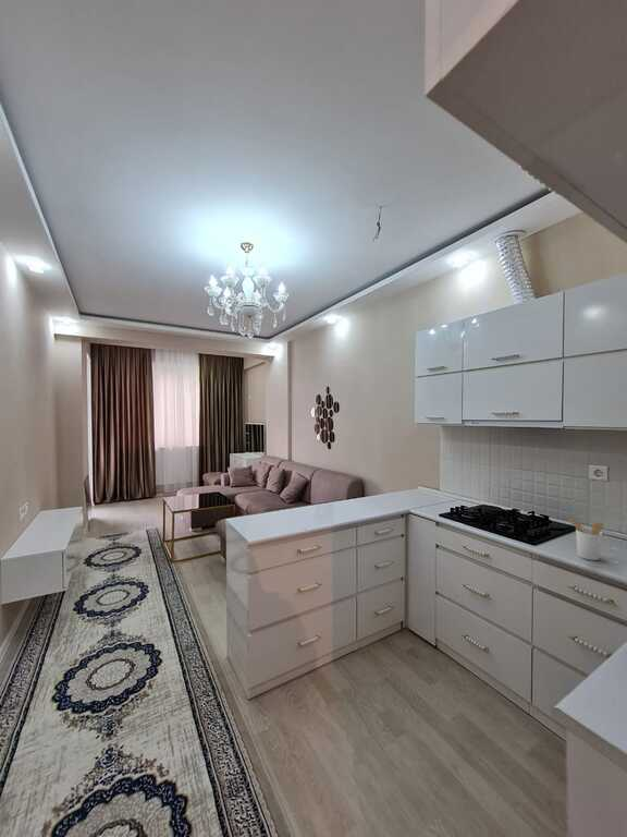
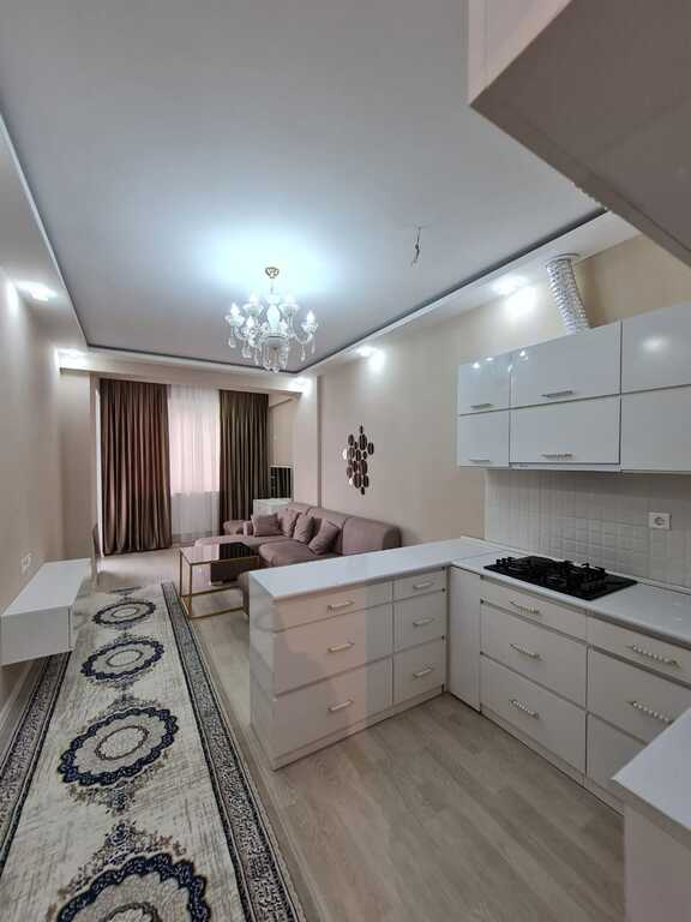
- utensil holder (583, 537)
